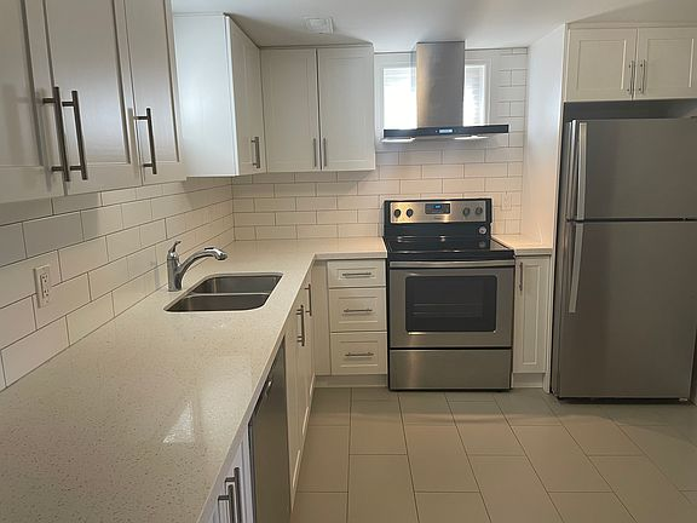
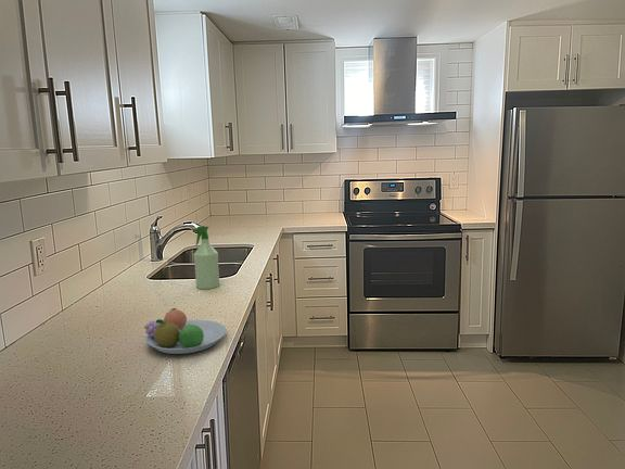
+ fruit bowl (184, 327)
+ spray bottle (205, 256)
